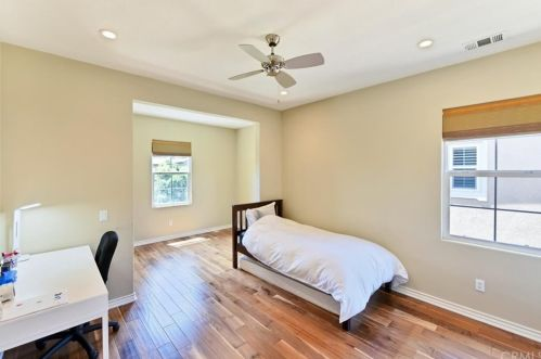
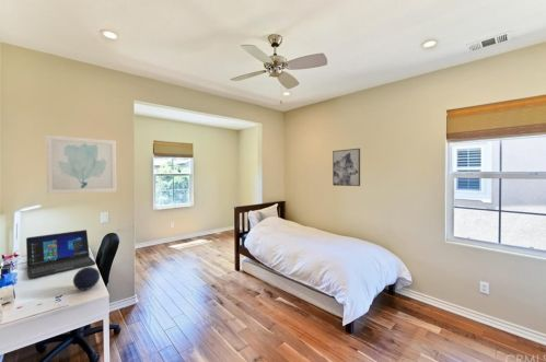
+ decorative orb (86, 278)
+ laptop (61, 250)
+ wall art (346, 167)
+ wall art (83, 165)
